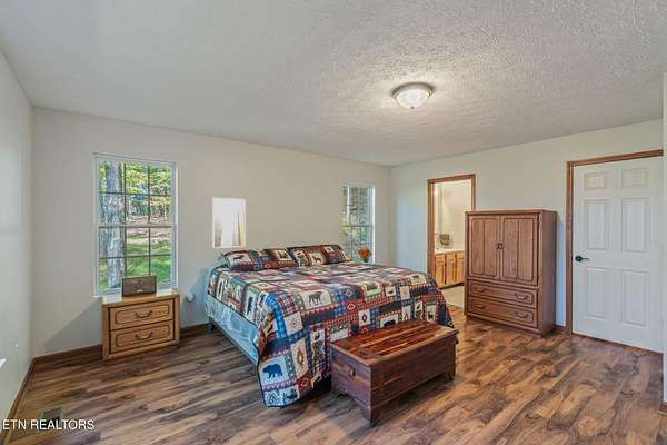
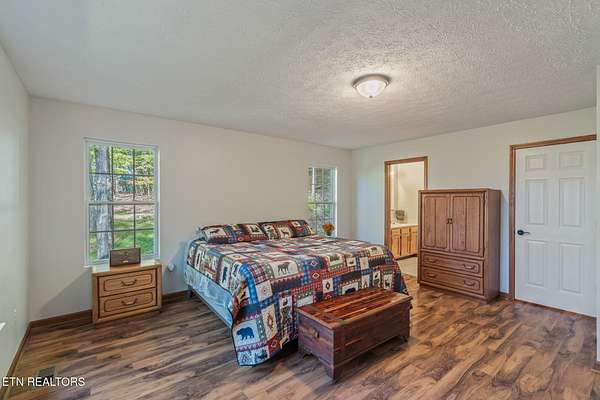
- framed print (229, 222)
